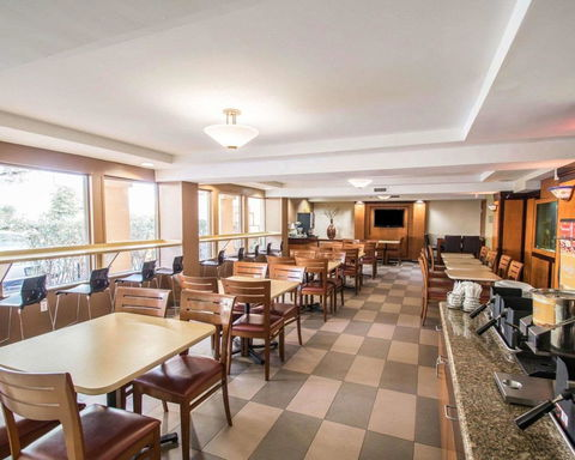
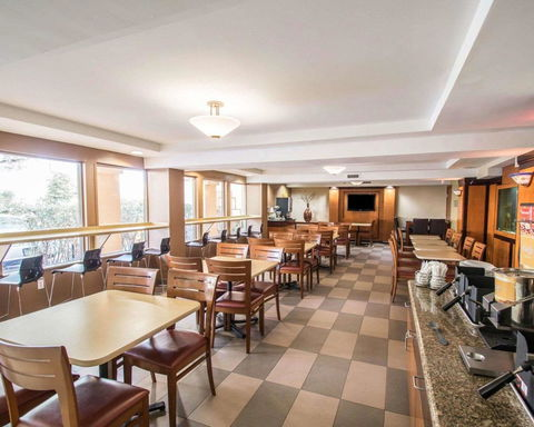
+ spoon (437, 331)
